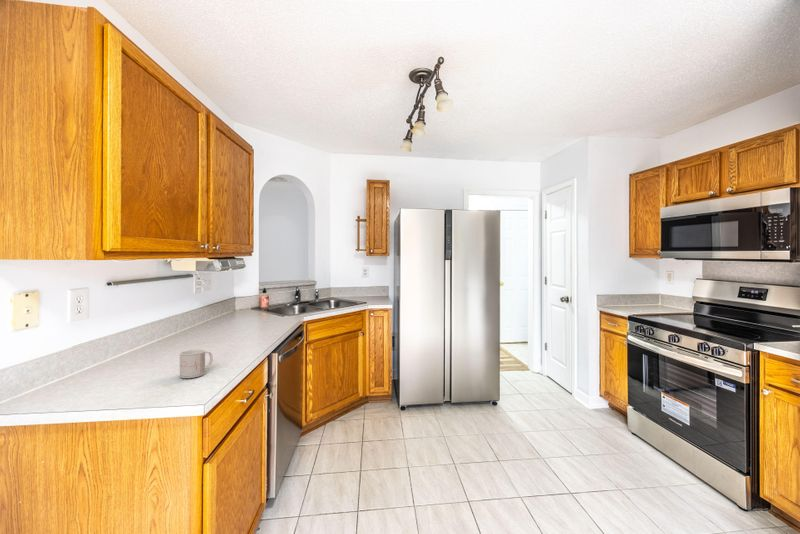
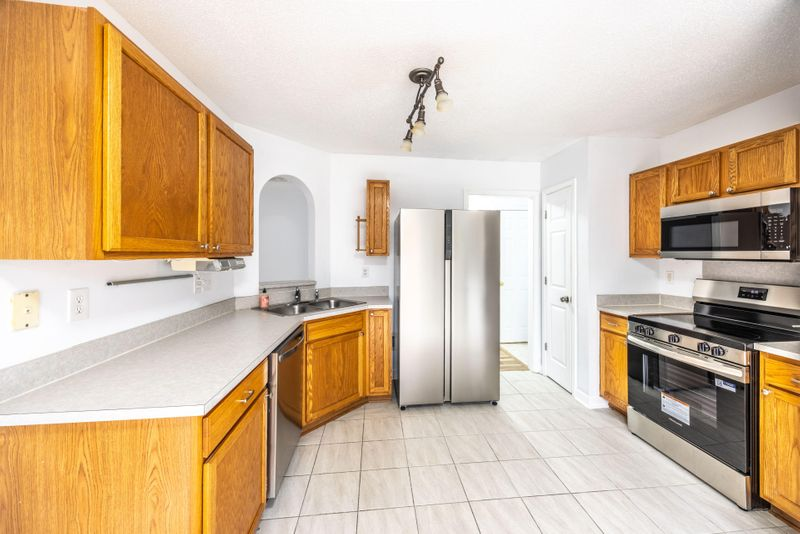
- mug (197, 362)
